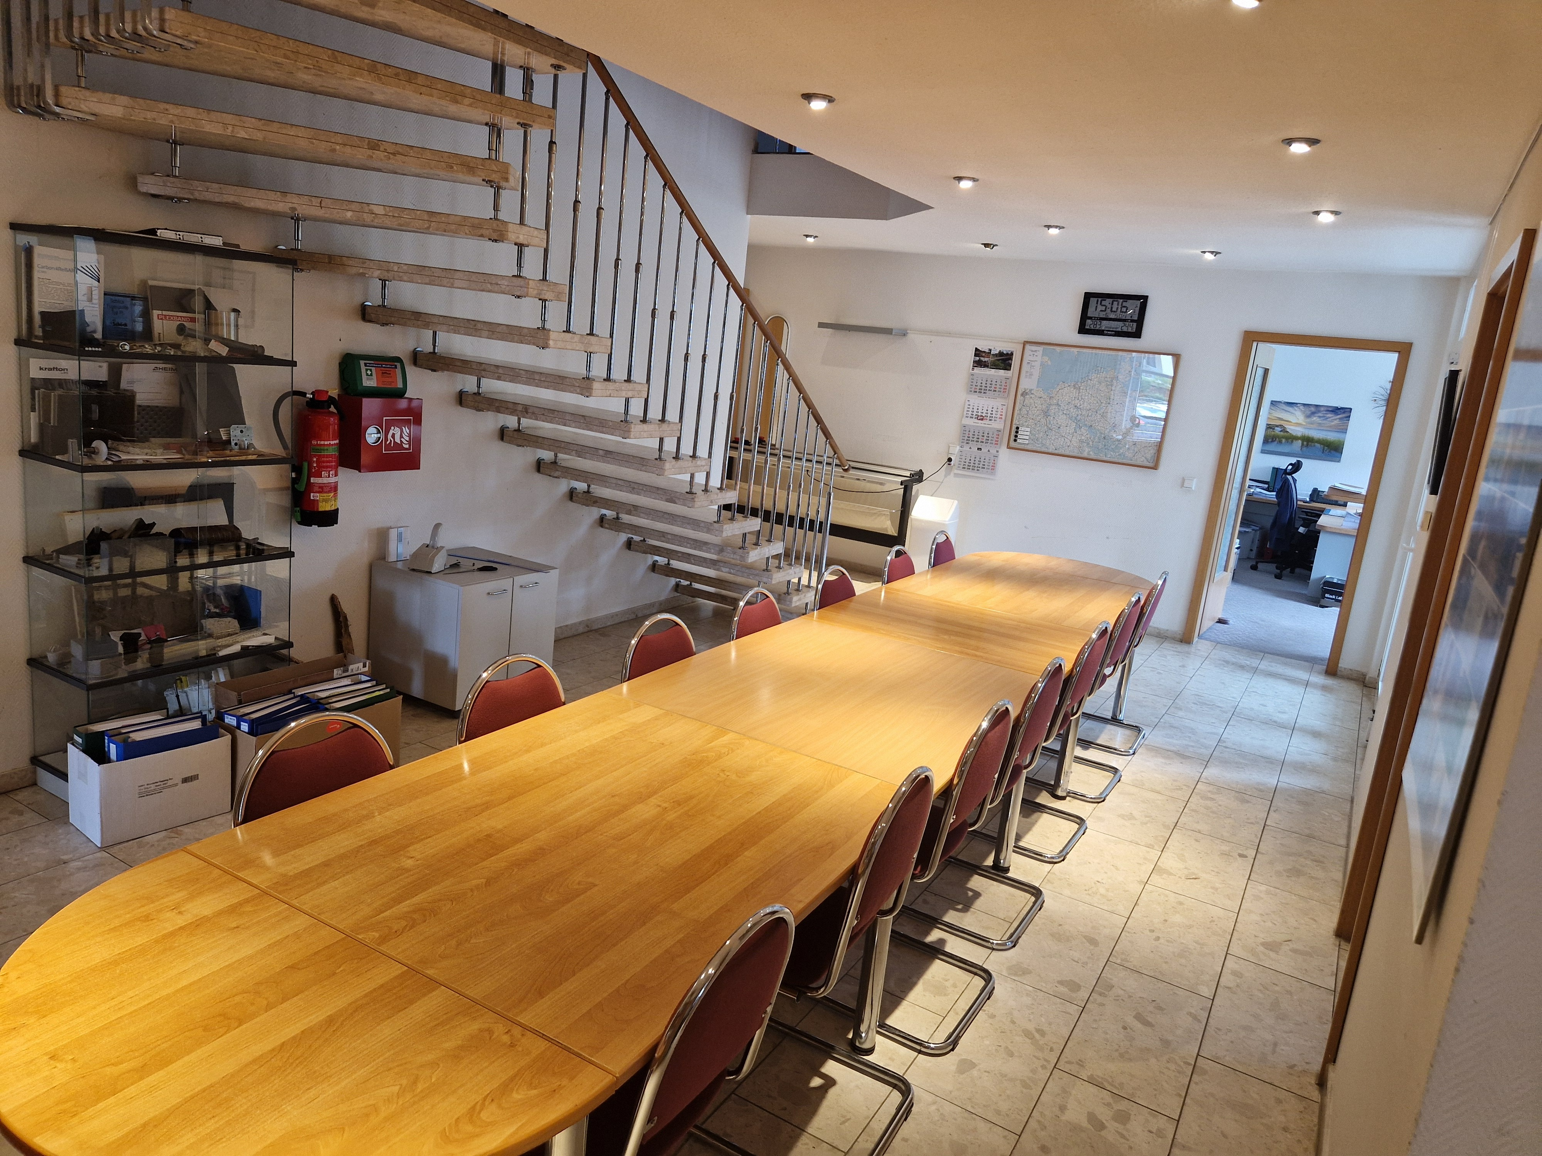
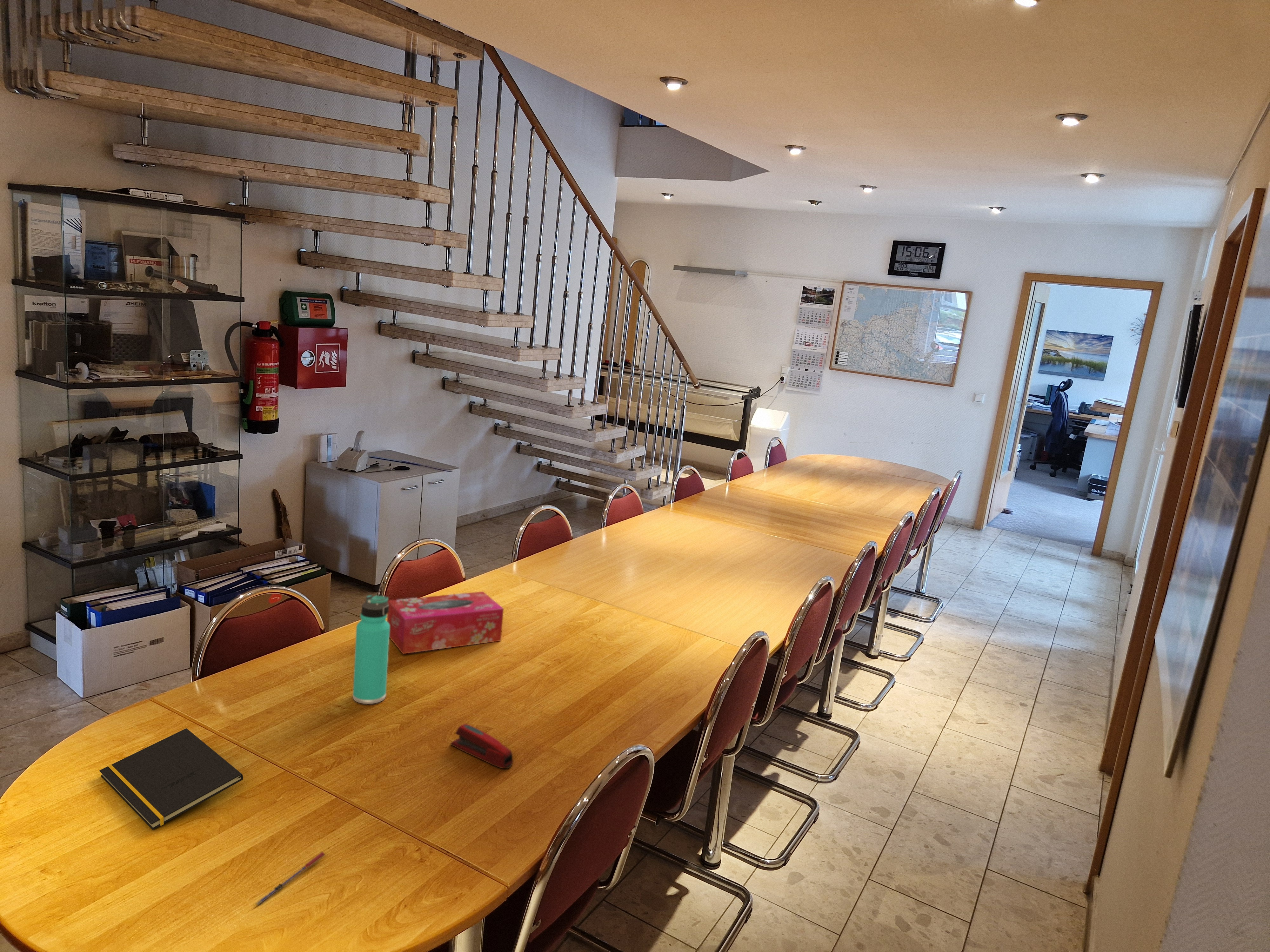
+ thermos bottle (372, 647)
+ notepad (171, 775)
+ stapler (483, 744)
+ tissue box (445, 621)
+ pen (291, 877)
